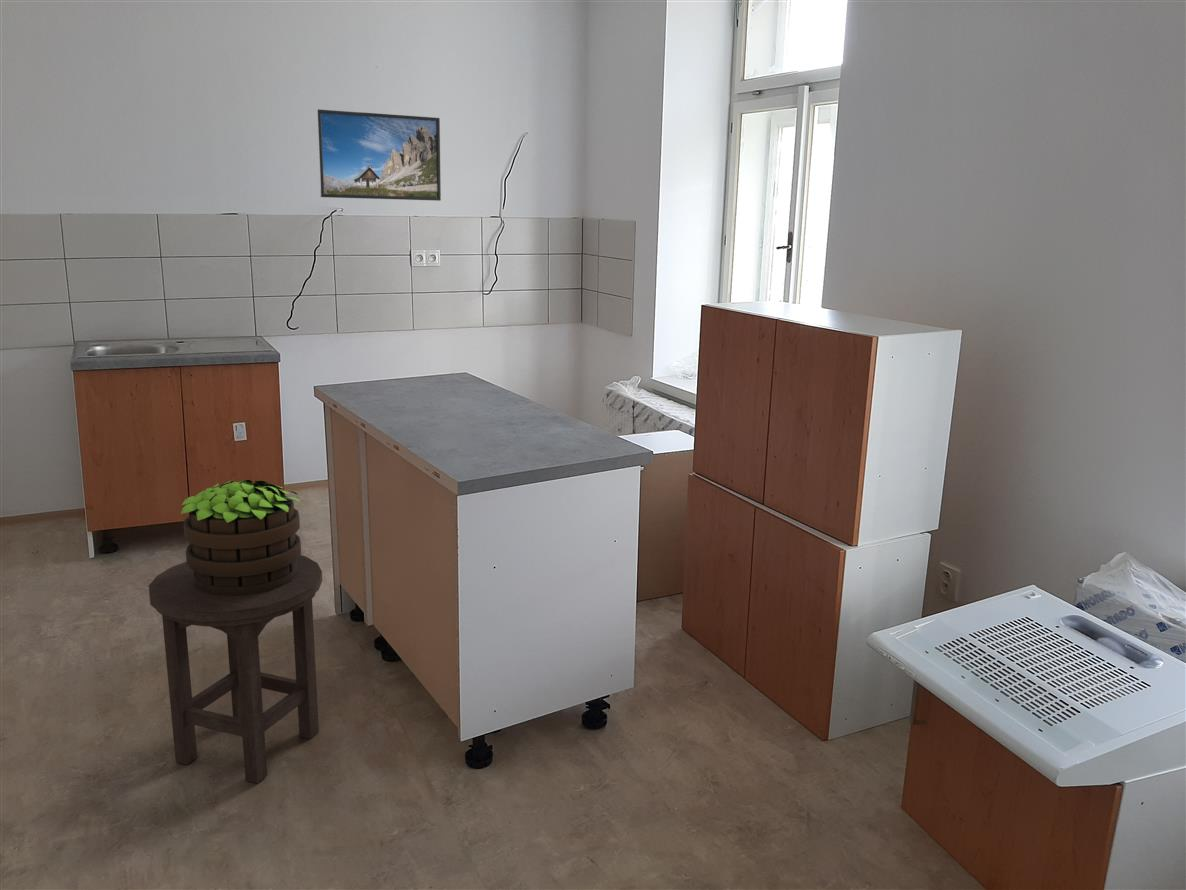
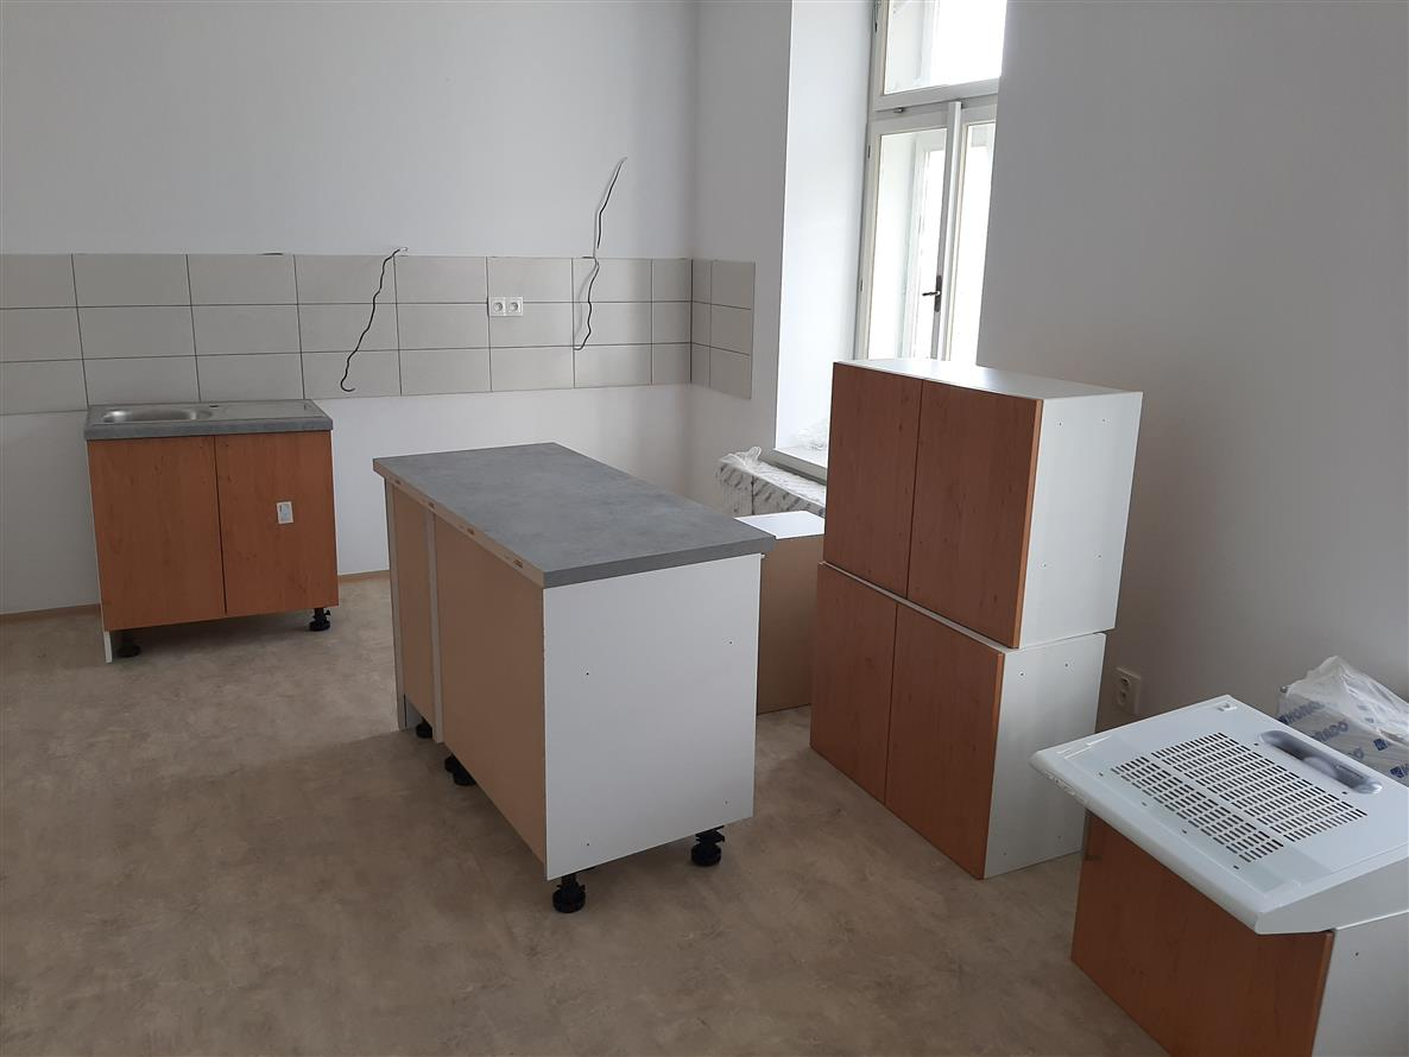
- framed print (381, 156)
- potted plant (243, 529)
- stool (243, 664)
